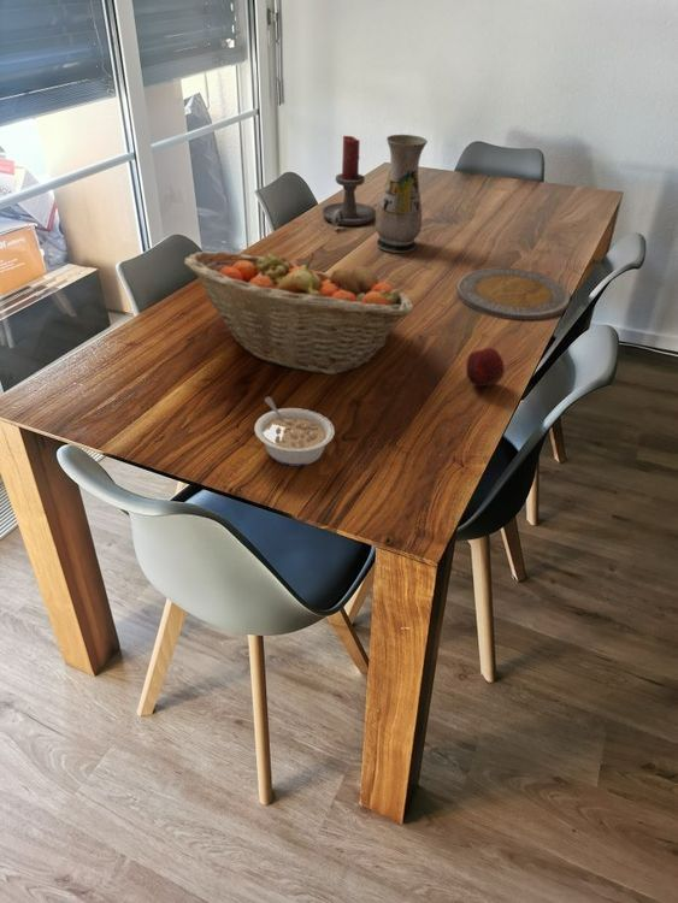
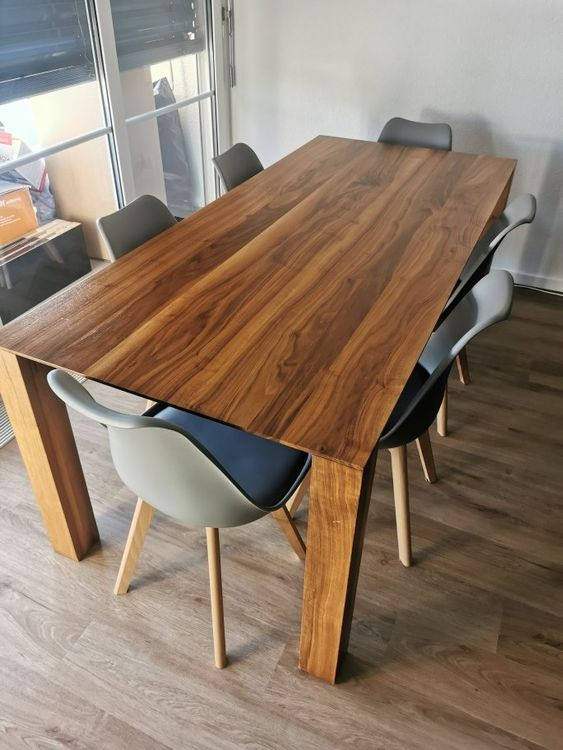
- candle holder (347, 181)
- plate (512, 293)
- legume (291, 436)
- fruit basket (297, 297)
- vase (400, 195)
- apple (485, 367)
